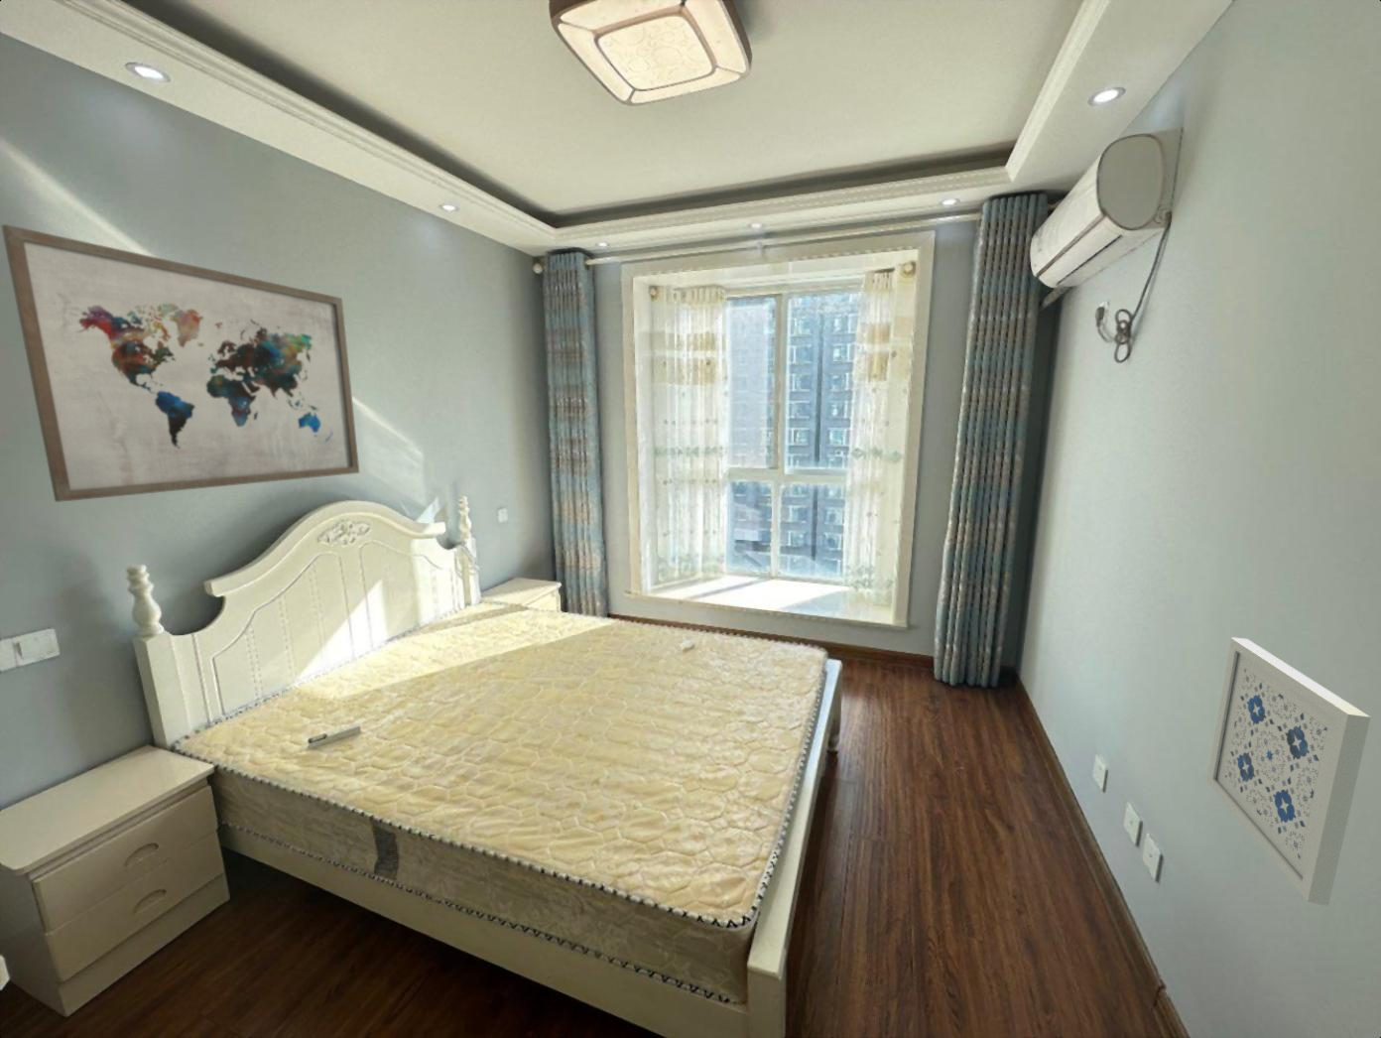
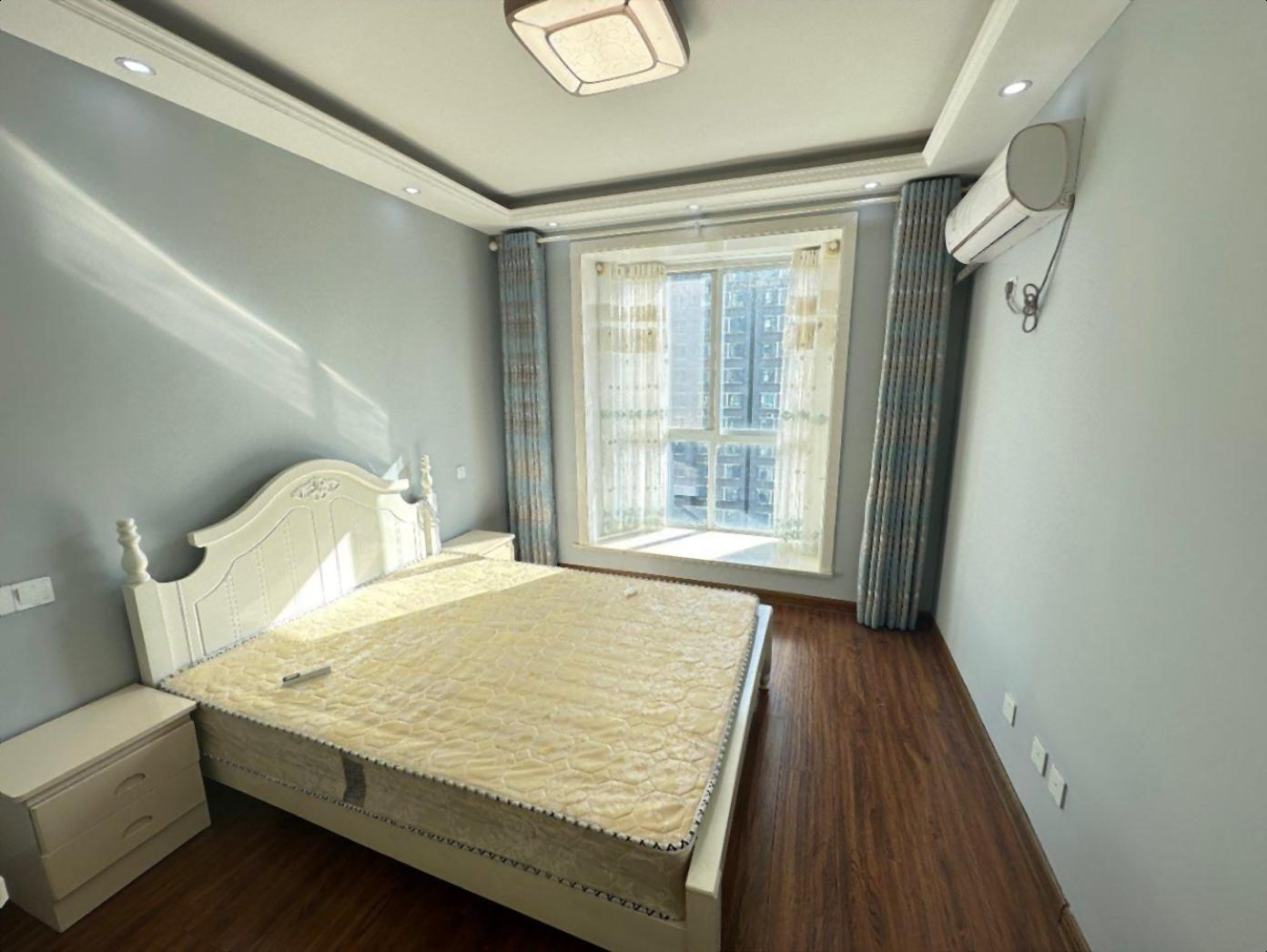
- wall art (226, 381)
- wall art (1274, 756)
